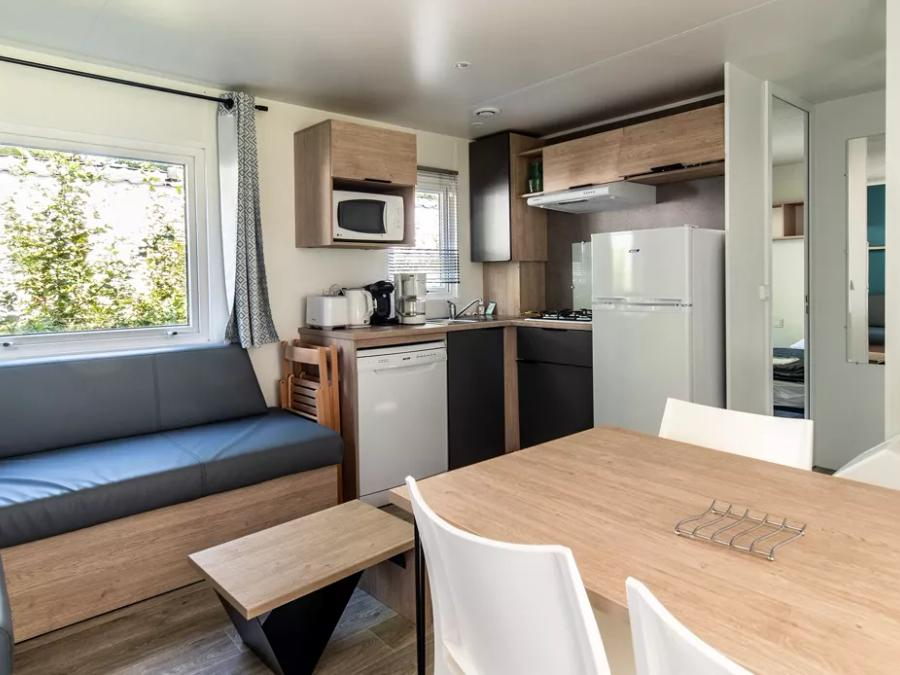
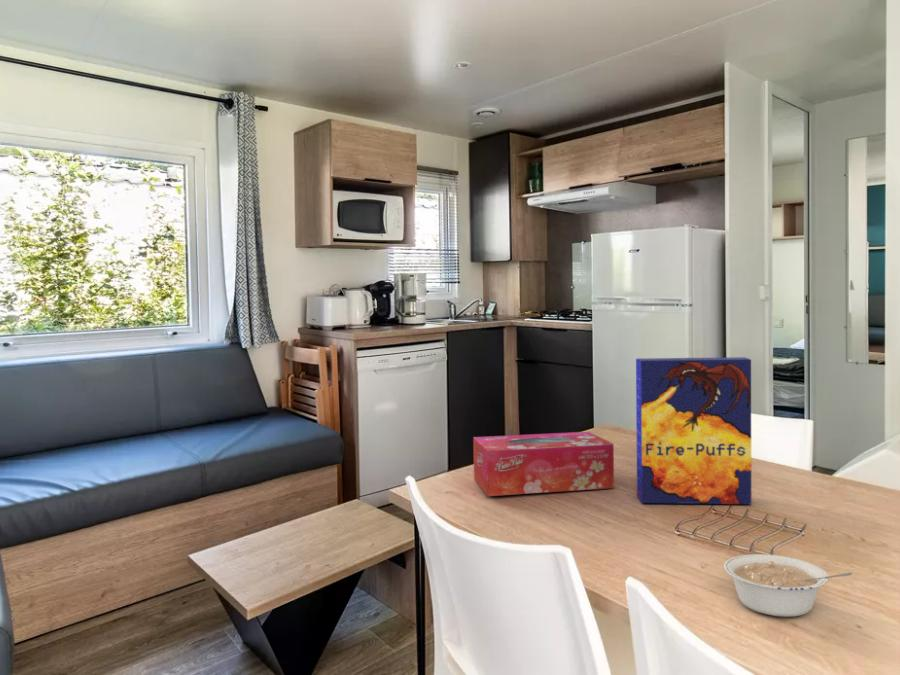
+ legume (778, 583)
+ tissue box (541, 461)
+ cereal box (692, 429)
